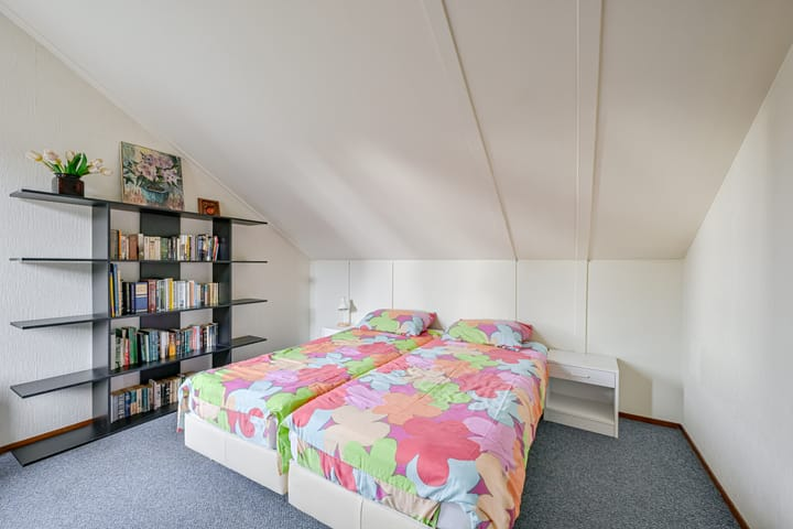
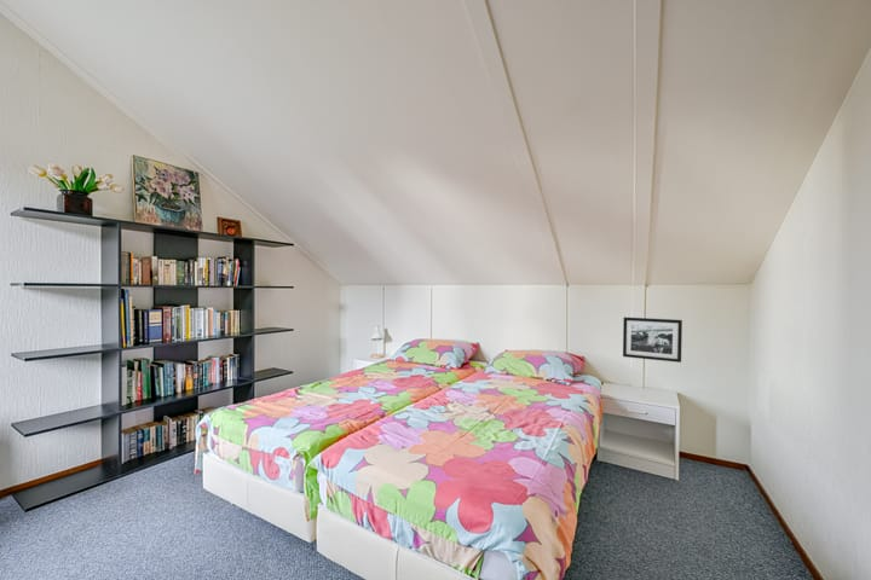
+ picture frame (651, 338)
